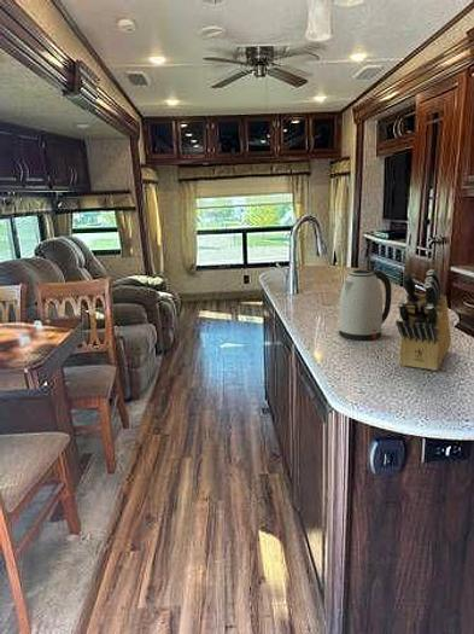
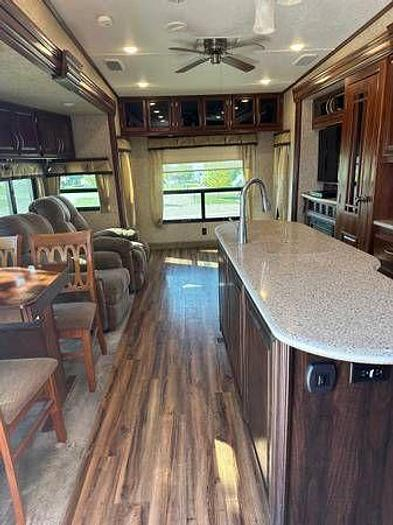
- knife block (426, 313)
- kettle (367, 301)
